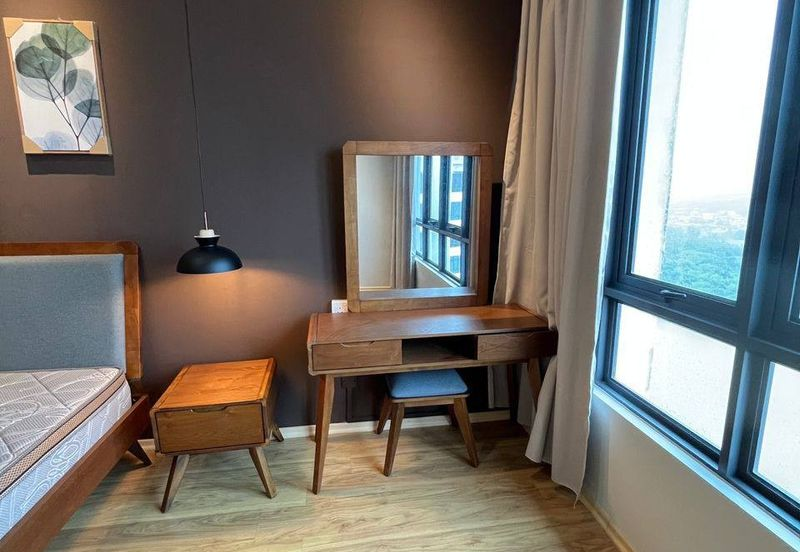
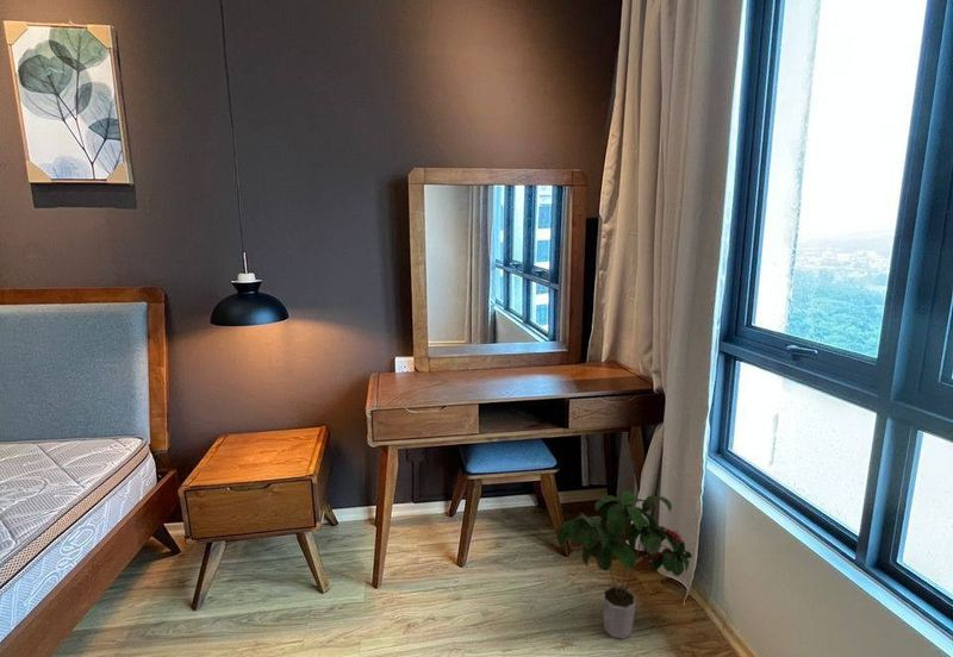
+ potted plant (625, 565)
